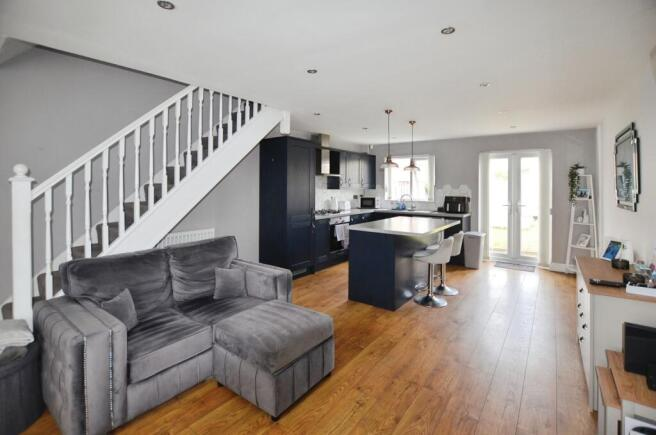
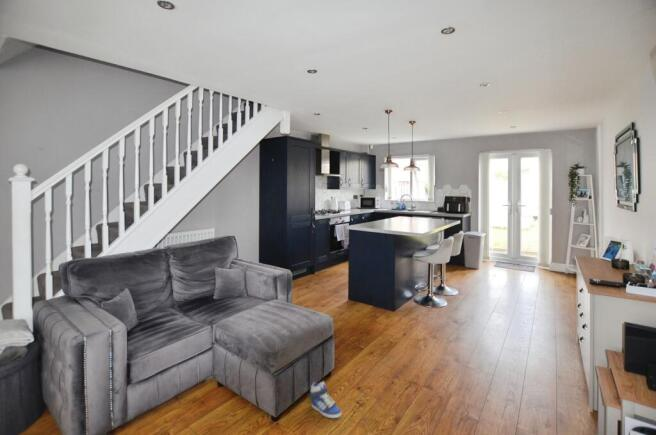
+ sneaker (325, 397)
